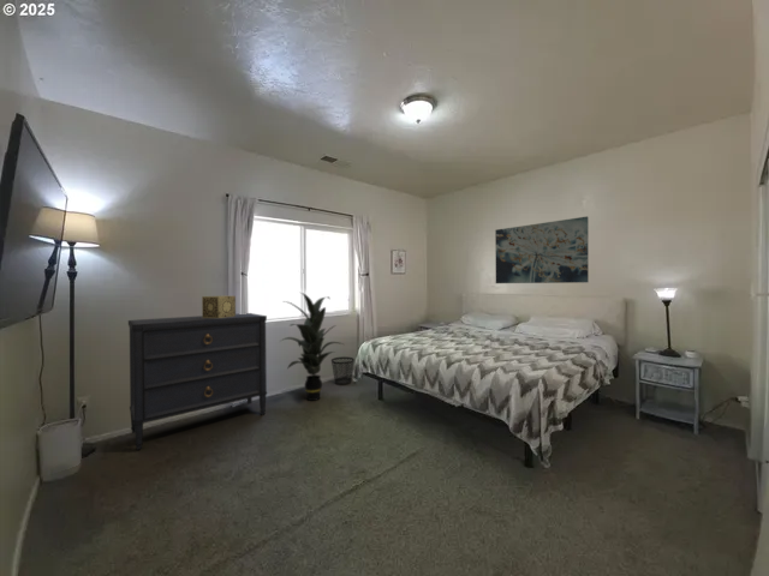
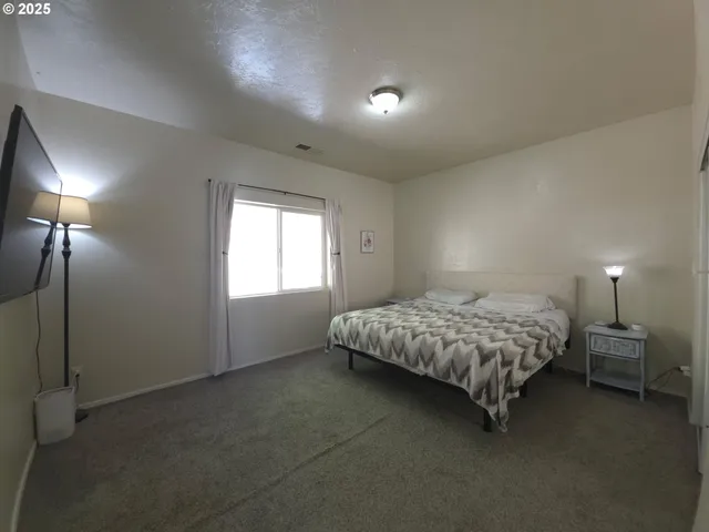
- wastebasket (342, 370)
- decorative box (219, 306)
- indoor plant (308, 344)
- wall art (537, 253)
- dresser (202, 370)
